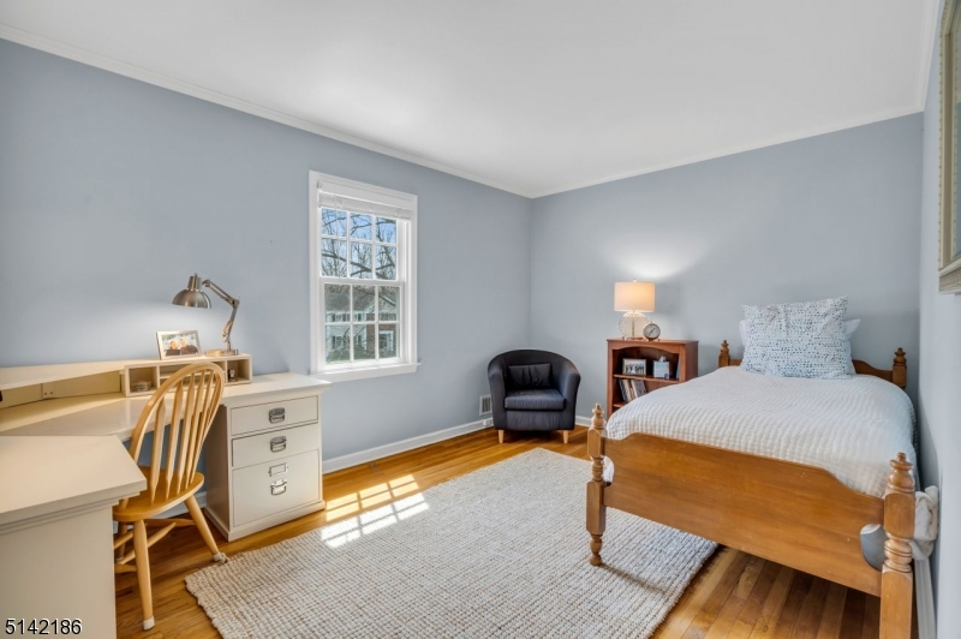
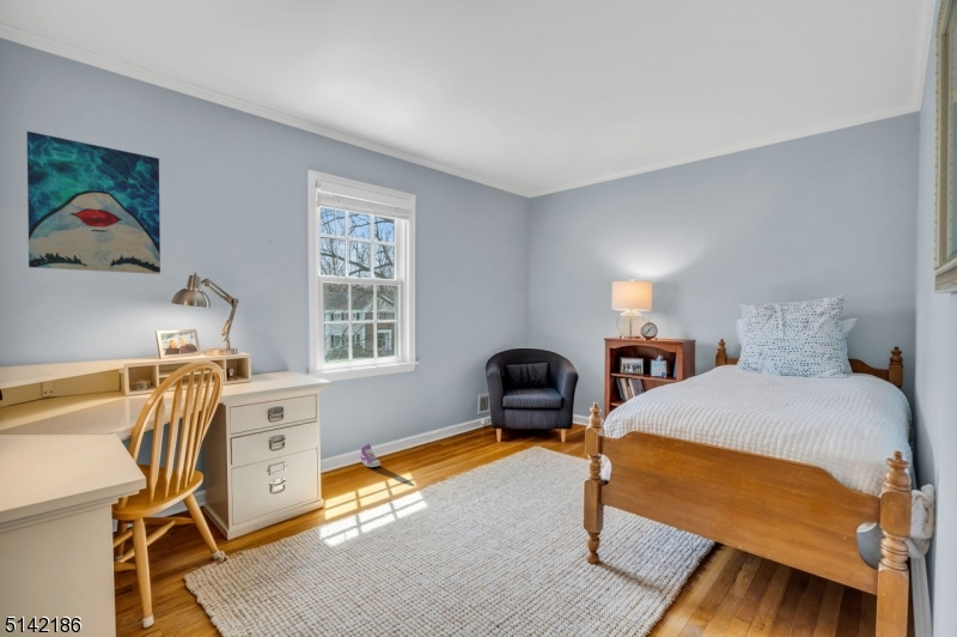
+ wall art (98, 208)
+ sneaker (368, 454)
